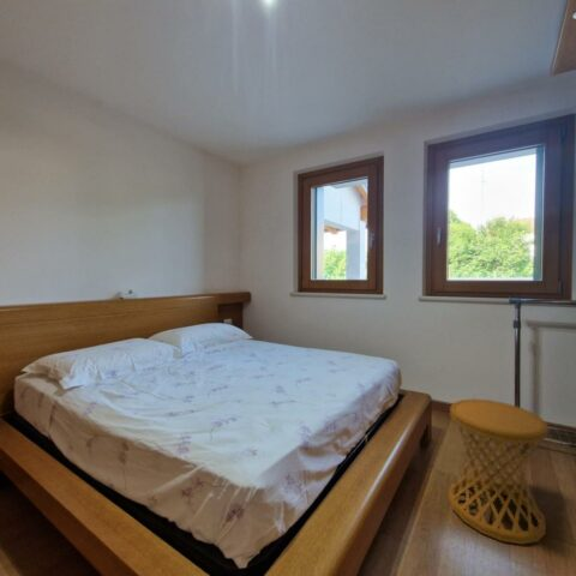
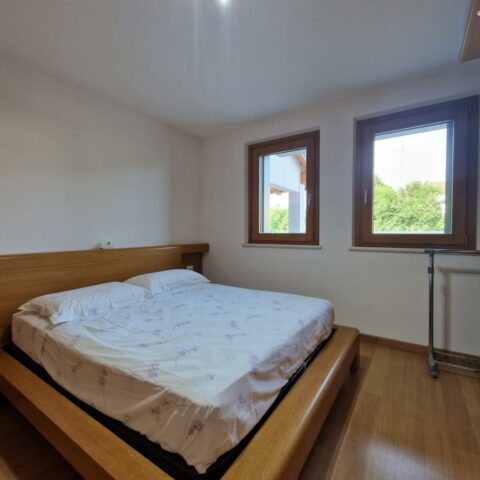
- side table (494, 463)
